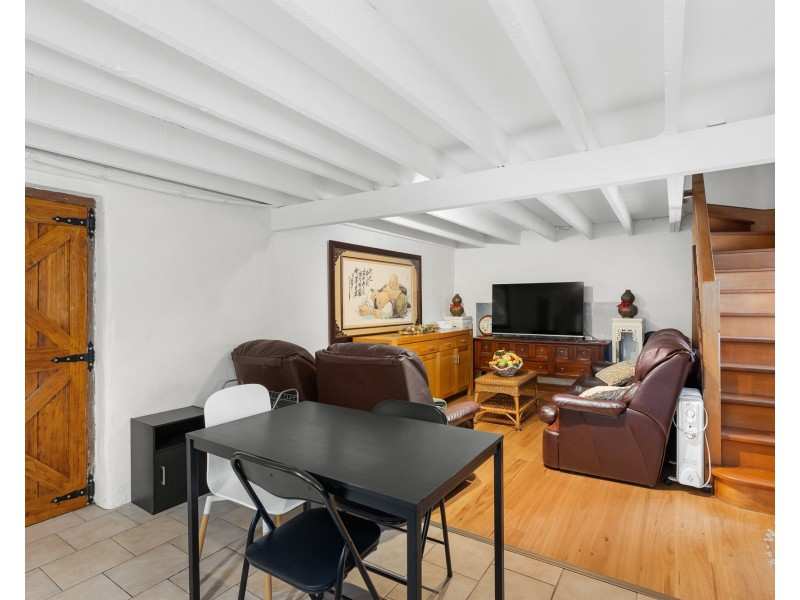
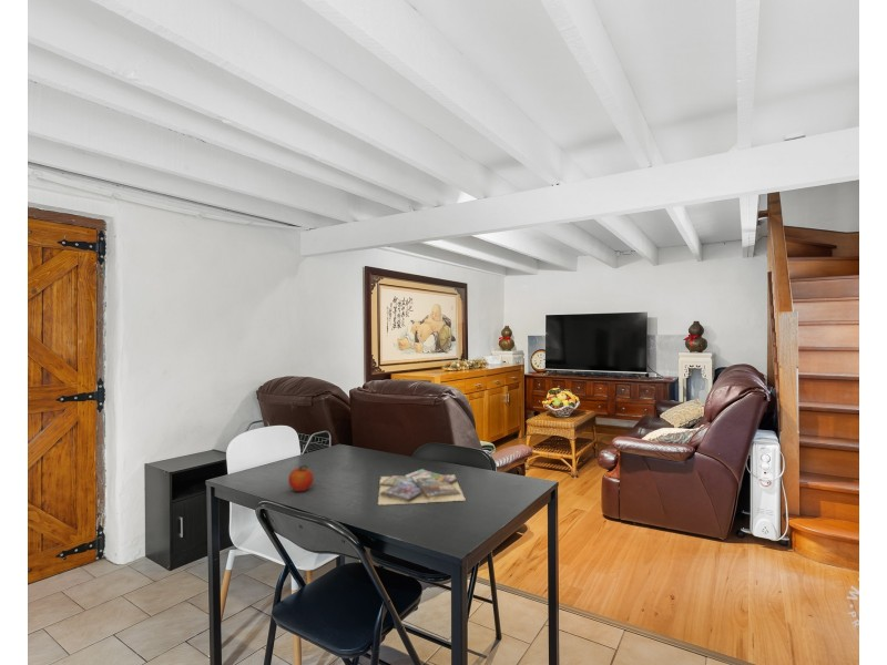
+ fruit (300, 477)
+ video game cases (419, 482)
